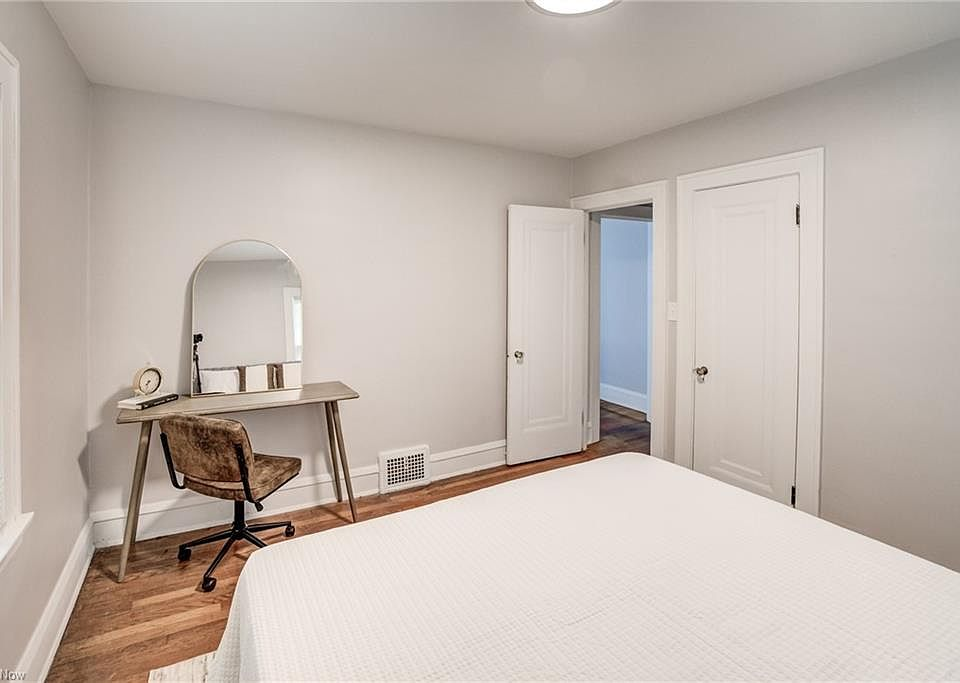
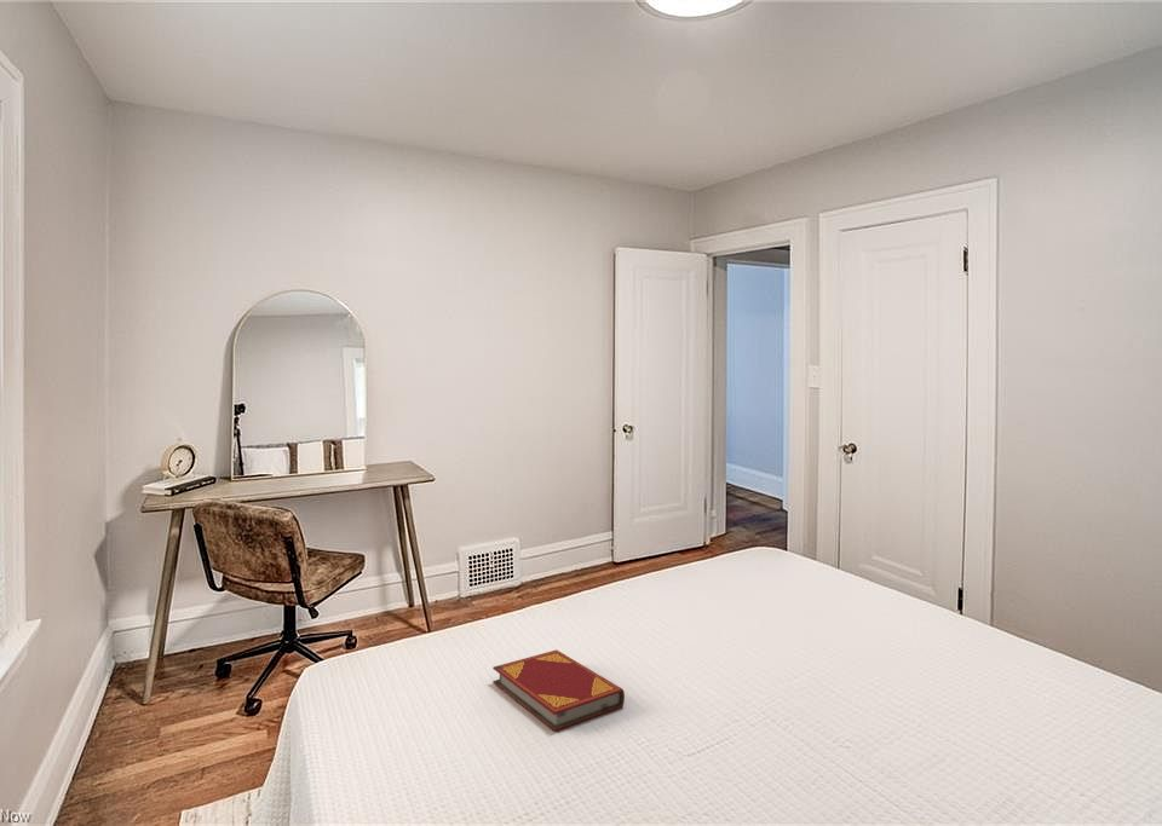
+ hardback book (556, 686)
